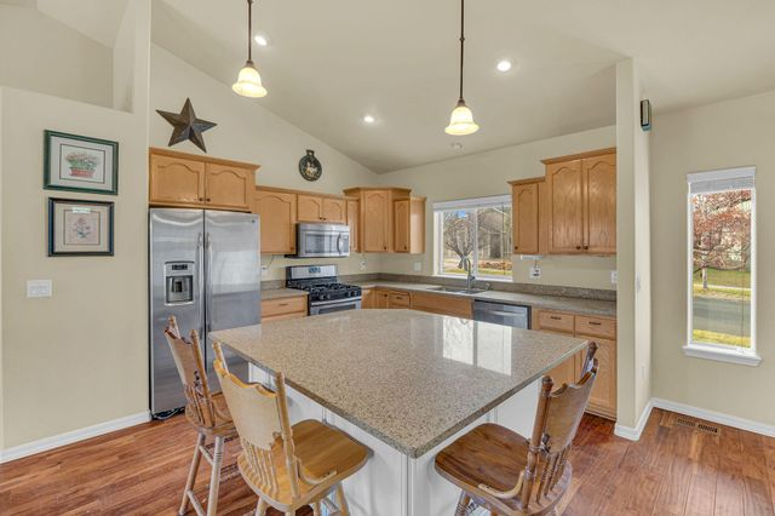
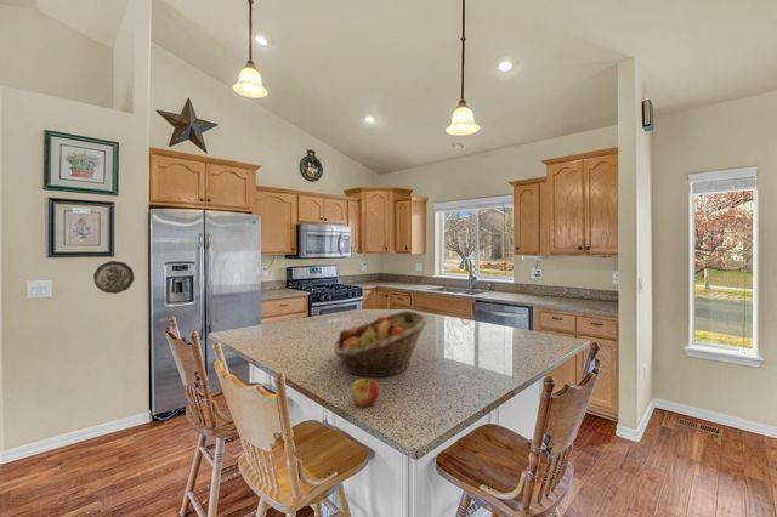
+ fruit basket (380, 339)
+ apple (364, 391)
+ decorative plate (114, 277)
